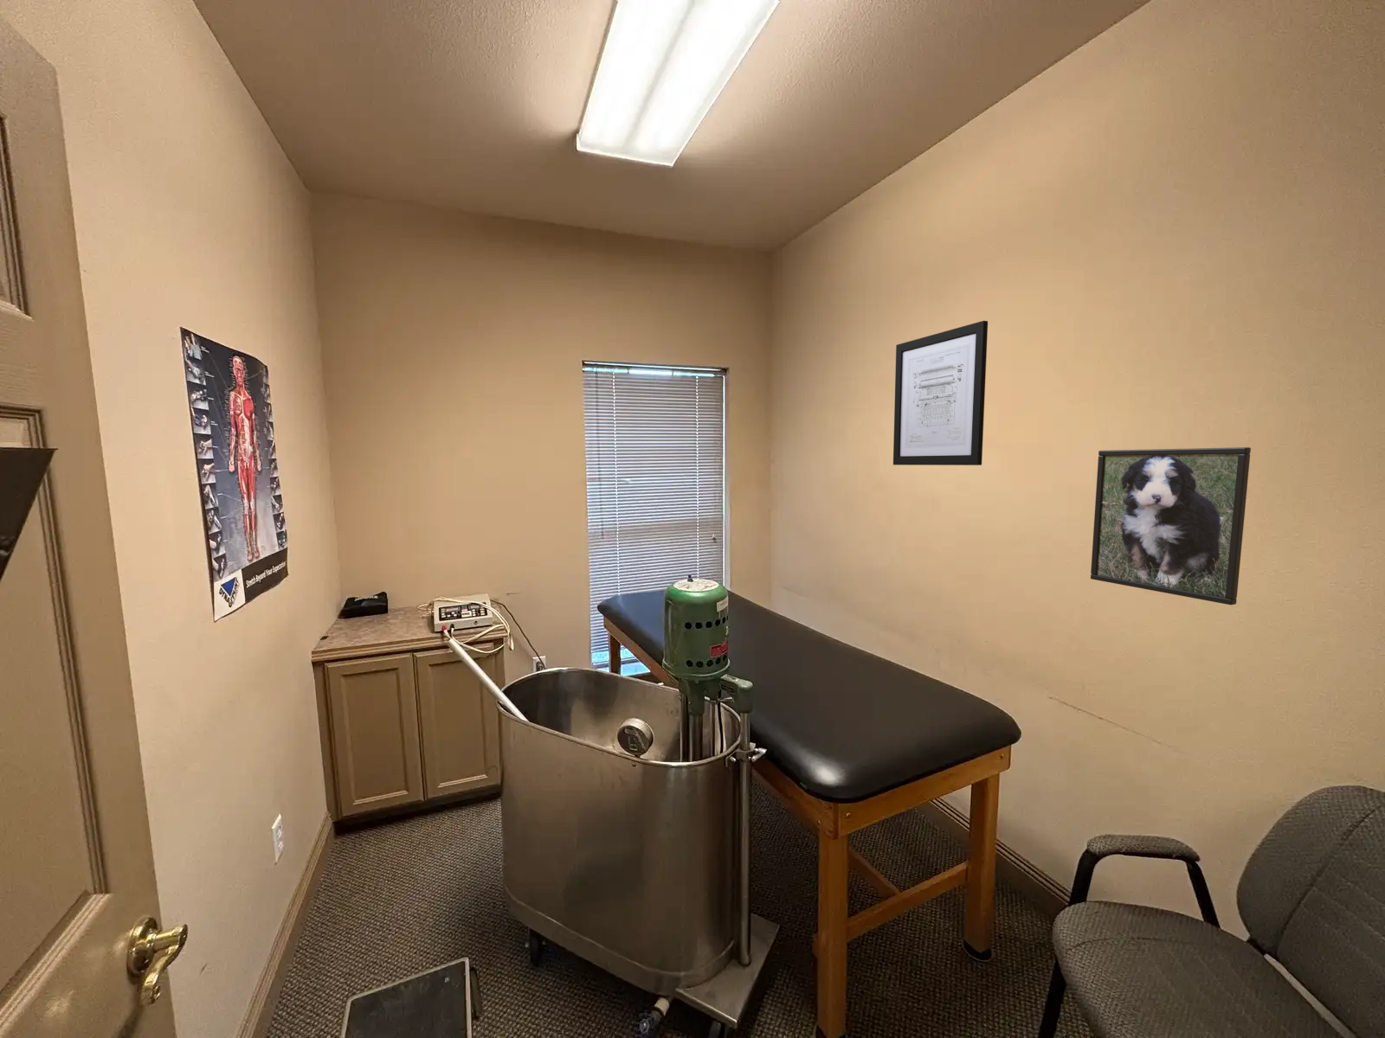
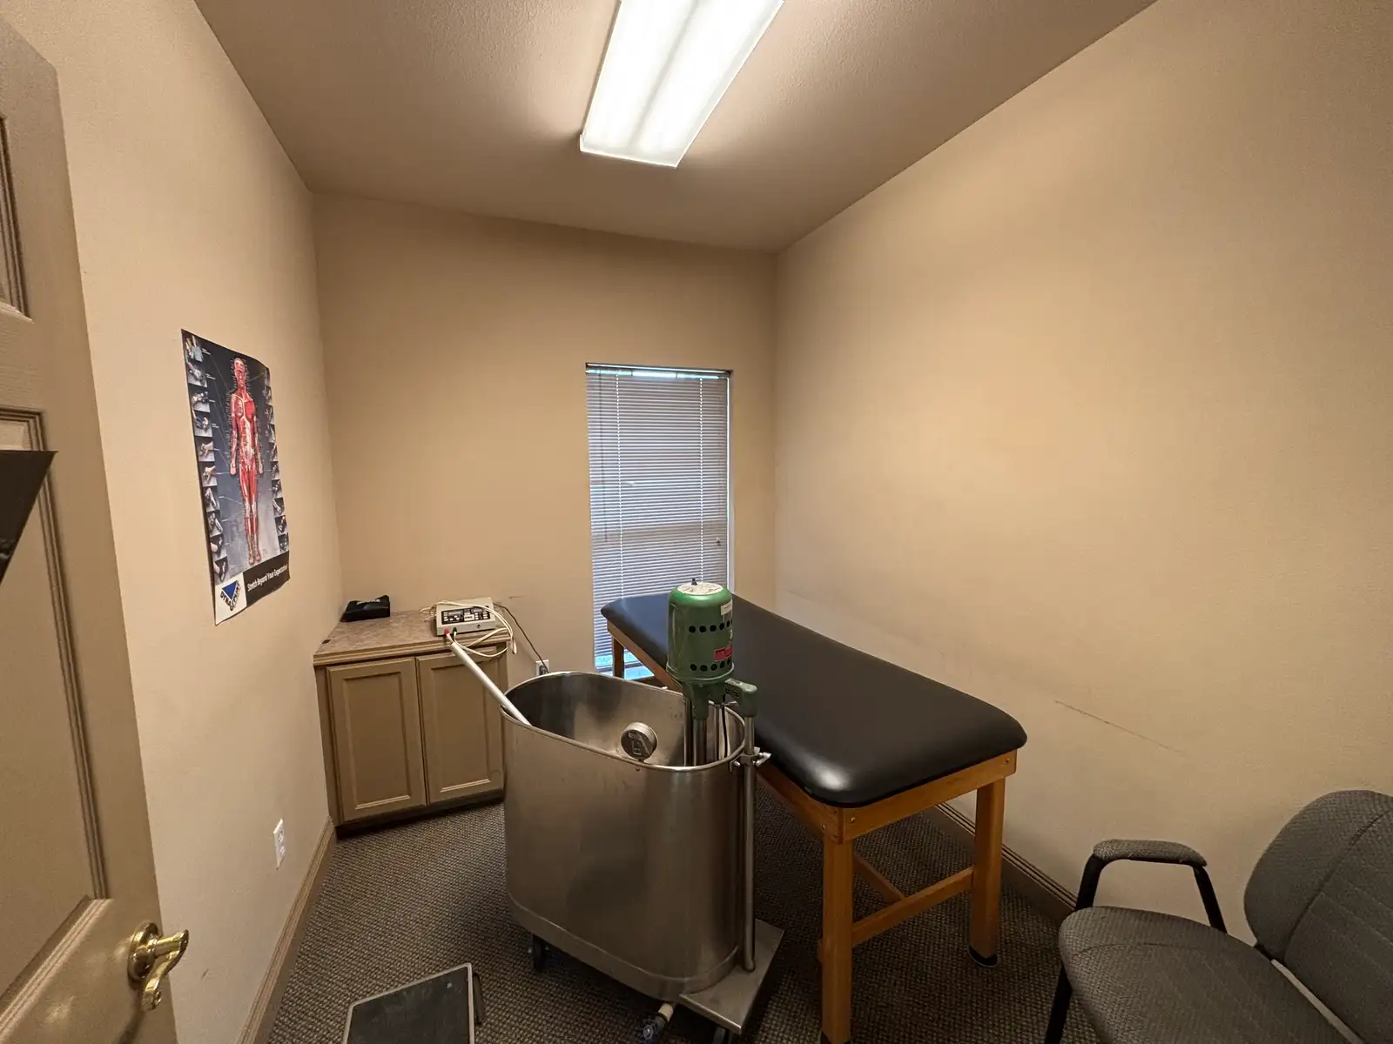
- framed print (1160, 521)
- wall art (935, 400)
